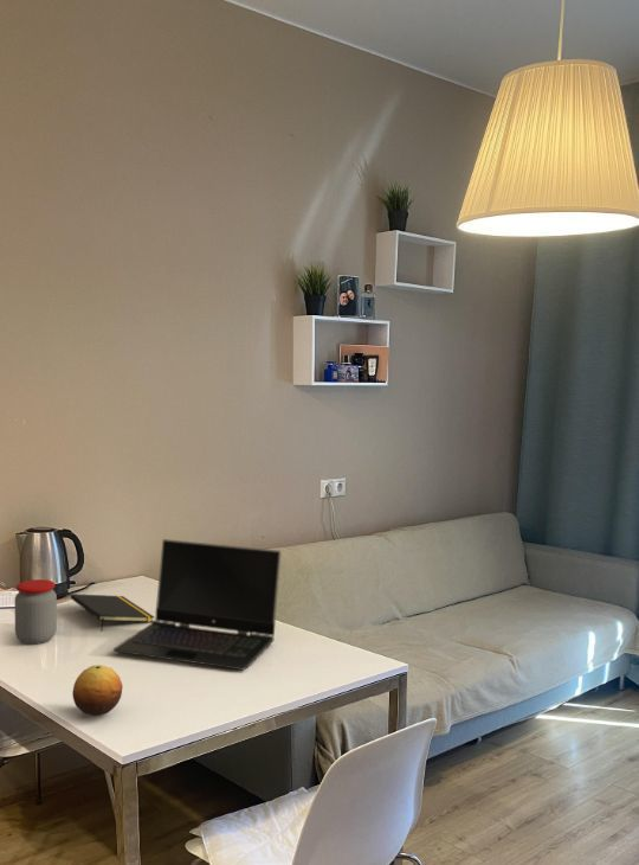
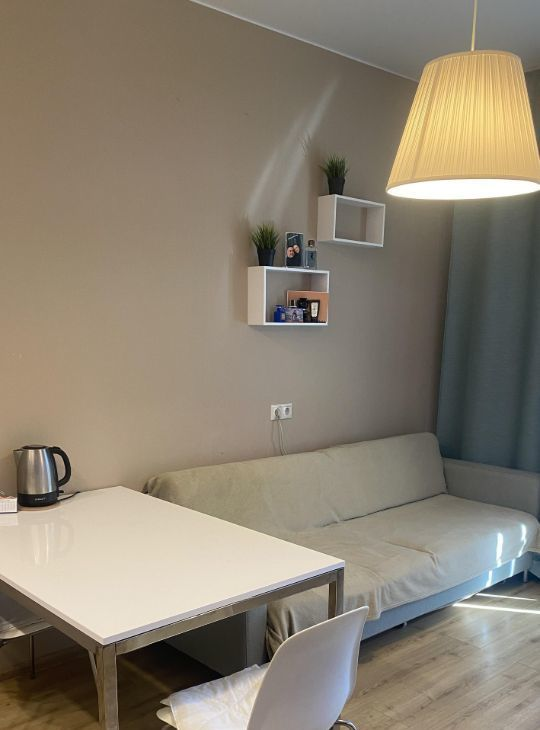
- jar (36, 611)
- notepad (111, 607)
- fruit (97, 690)
- laptop computer (200, 601)
